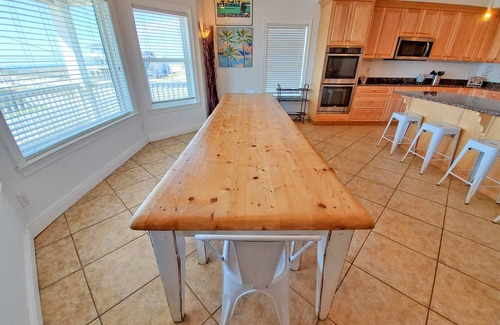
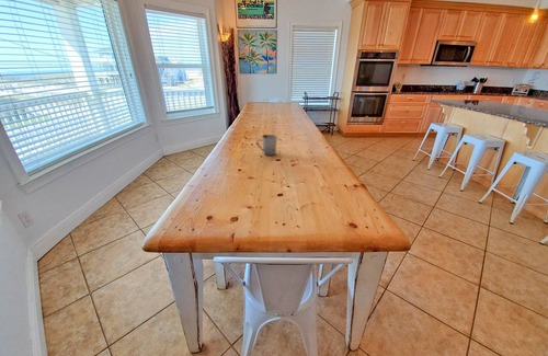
+ cup (266, 145)
